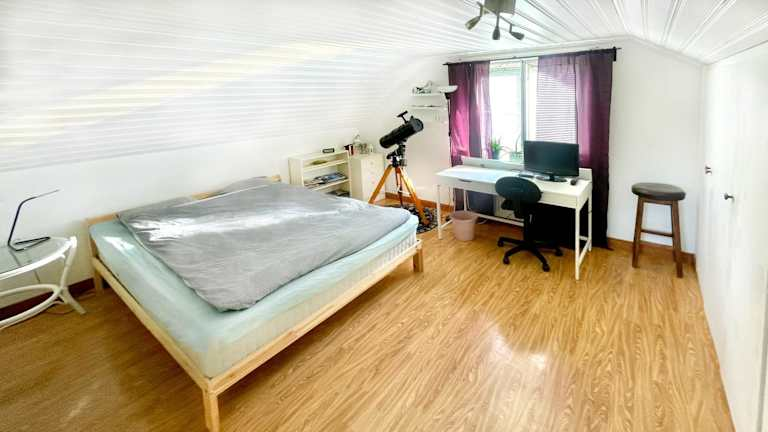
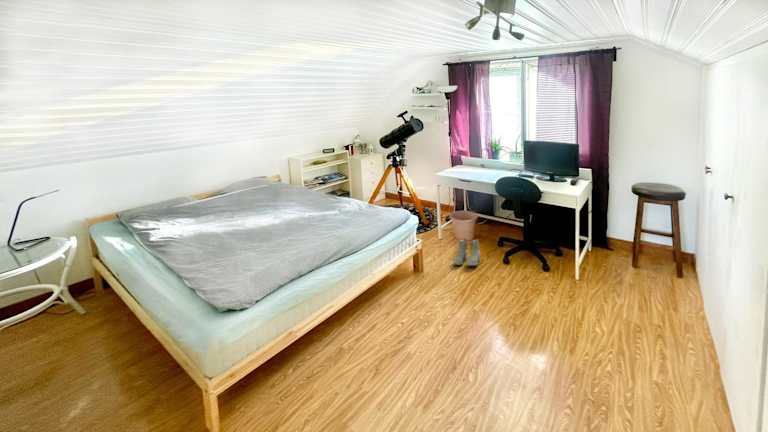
+ boots (466, 251)
